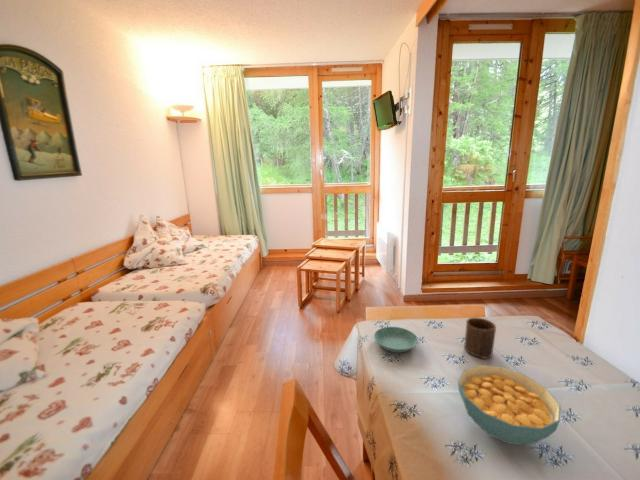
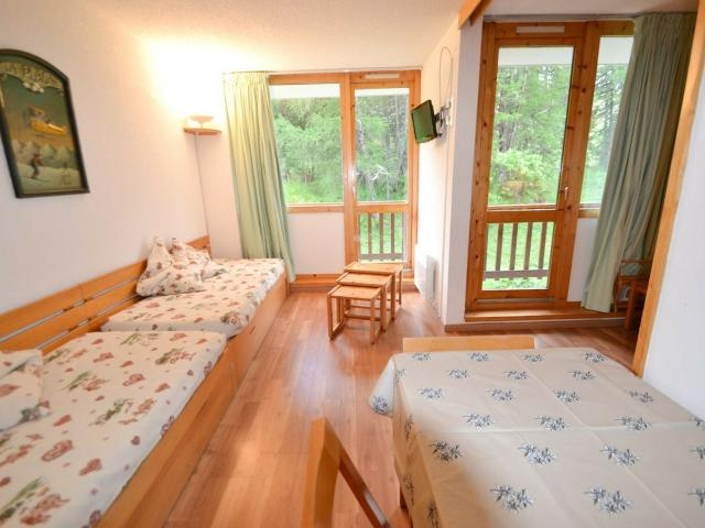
- cereal bowl (503, 410)
- saucer (395, 340)
- cup (480, 337)
